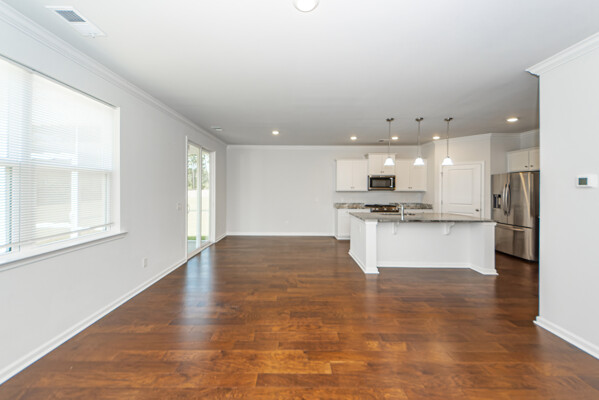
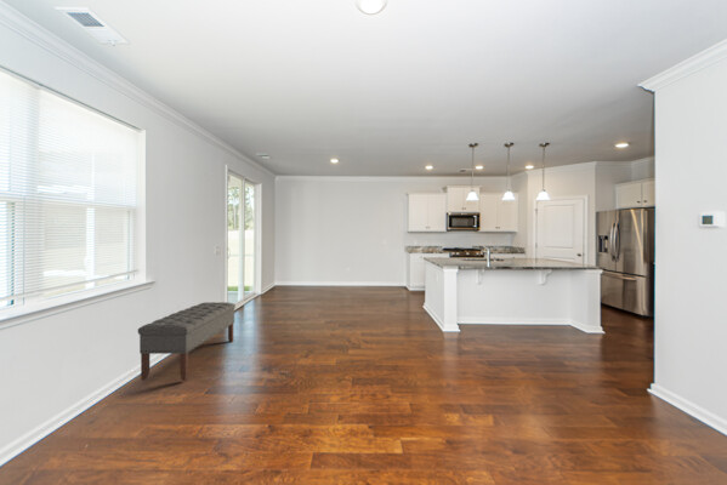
+ bench (194, 335)
